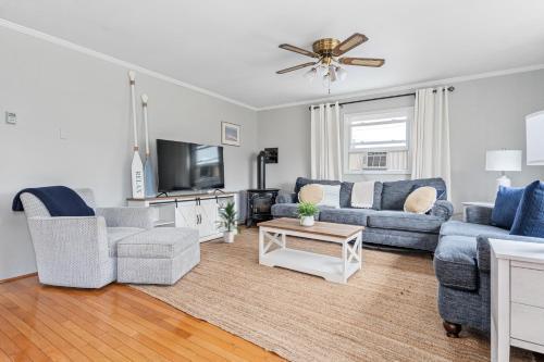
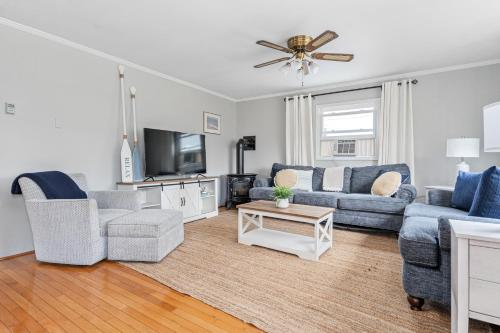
- indoor plant (228, 222)
